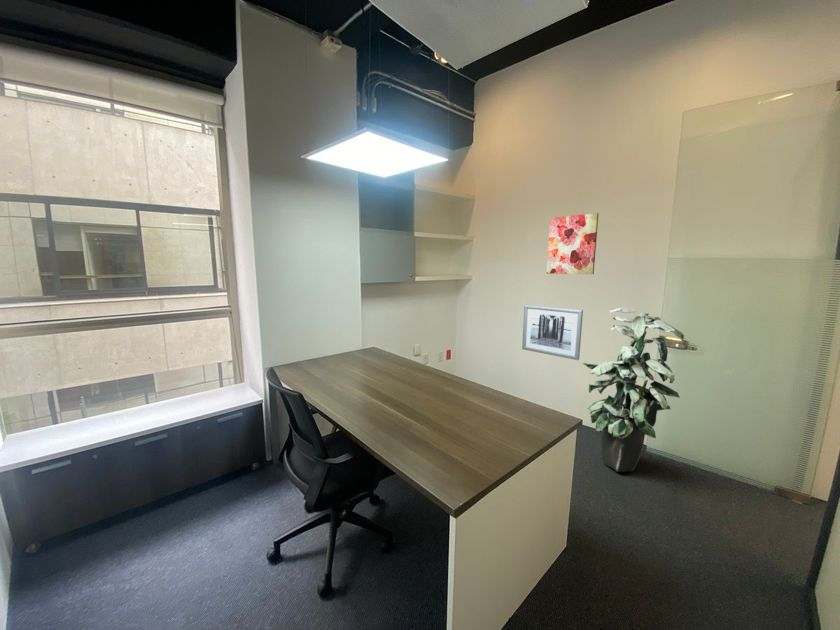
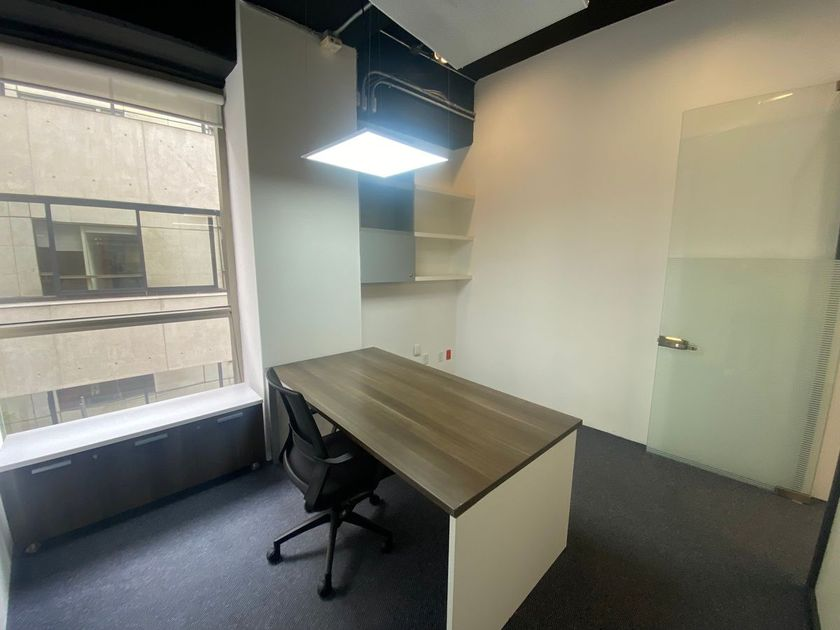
- wall art (571, 245)
- wall art (550, 331)
- indoor plant (626, 388)
